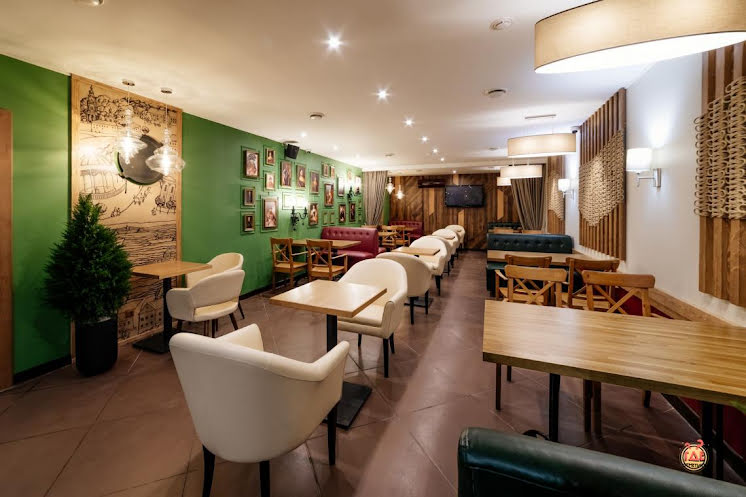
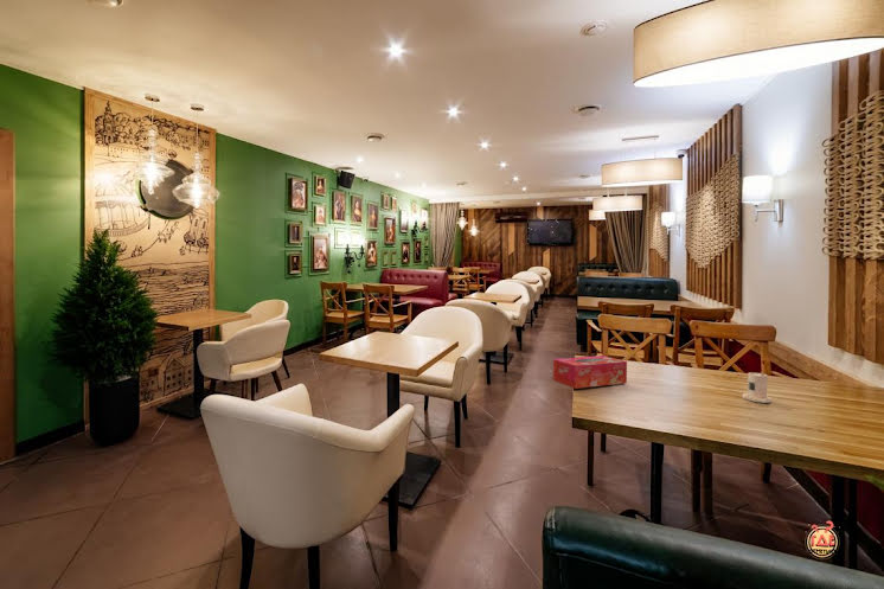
+ candle (756, 384)
+ tissue box (589, 371)
